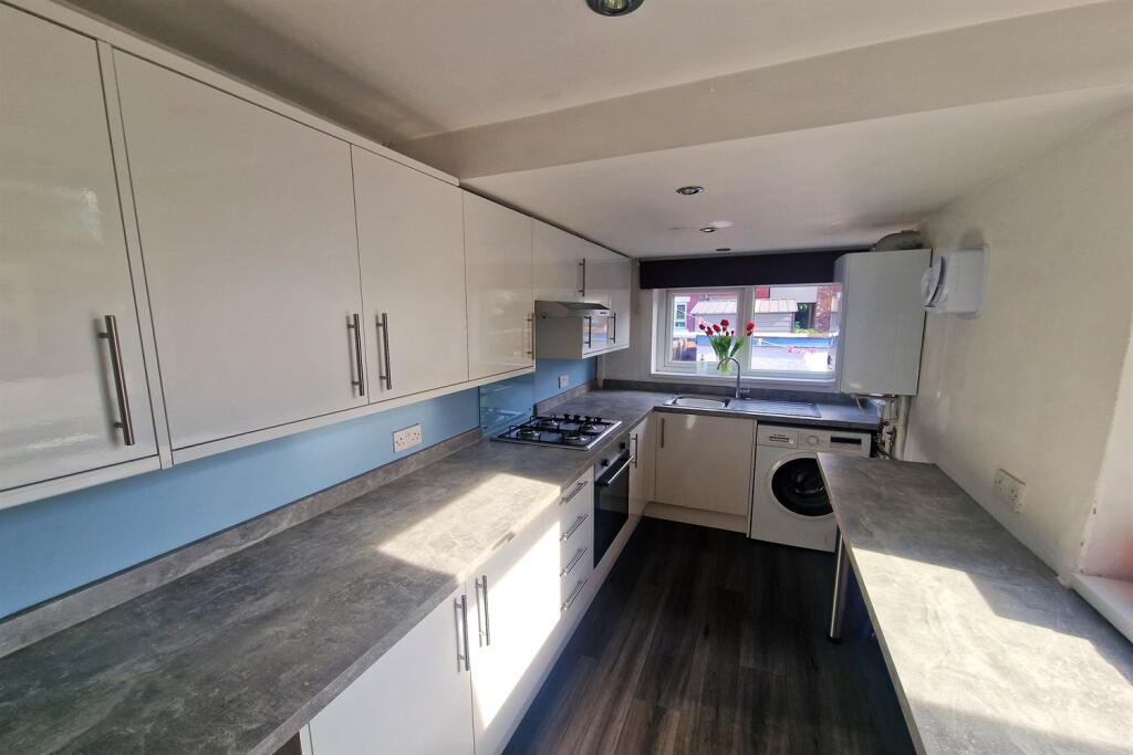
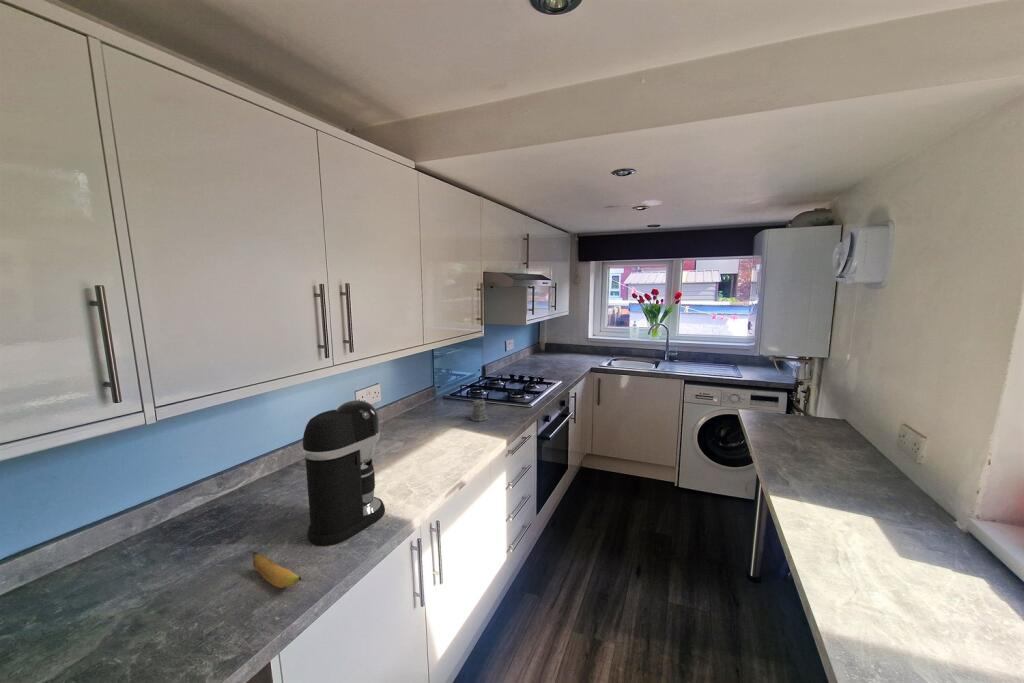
+ pepper shaker (477, 408)
+ coffee maker (344, 465)
+ banana (277, 571)
